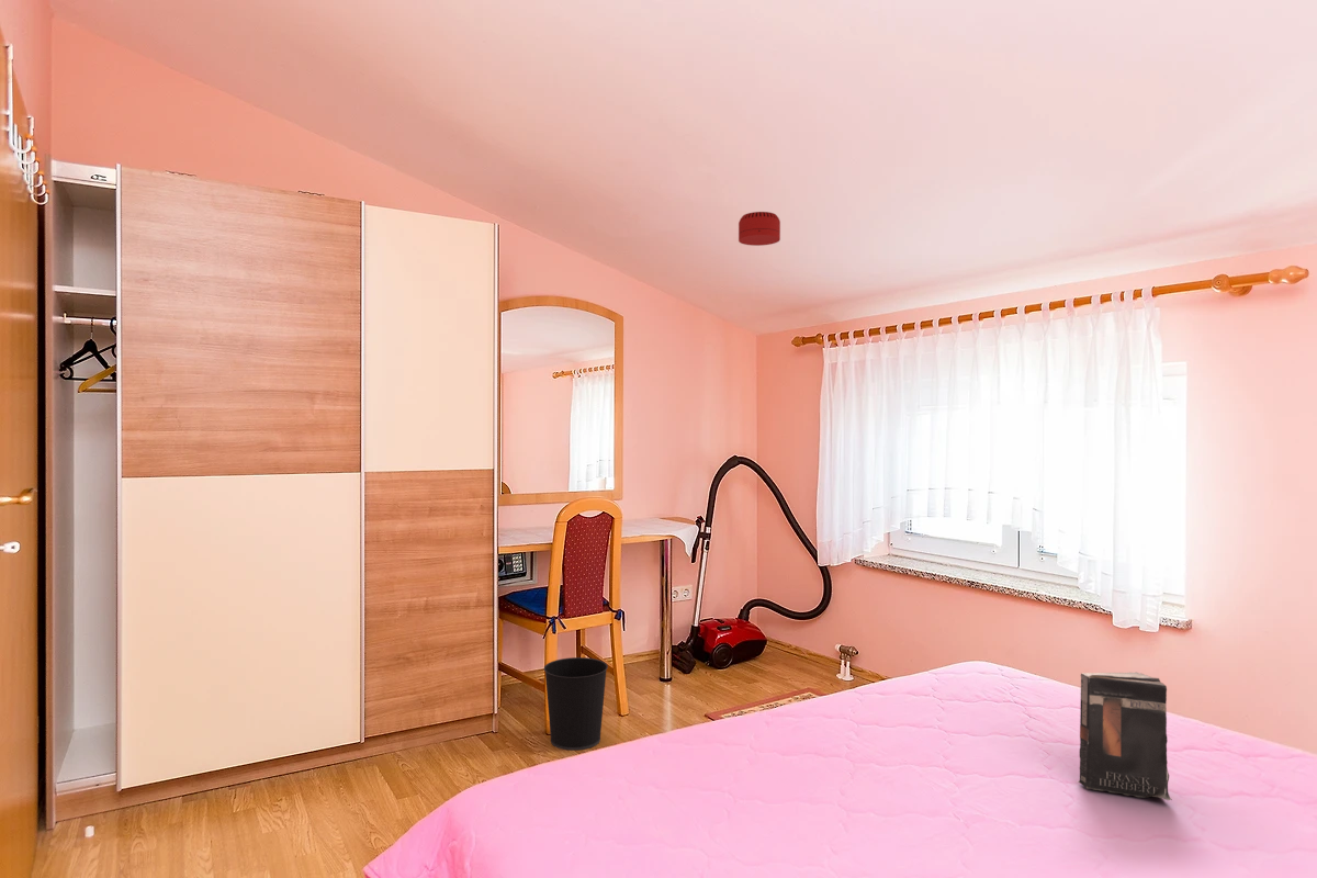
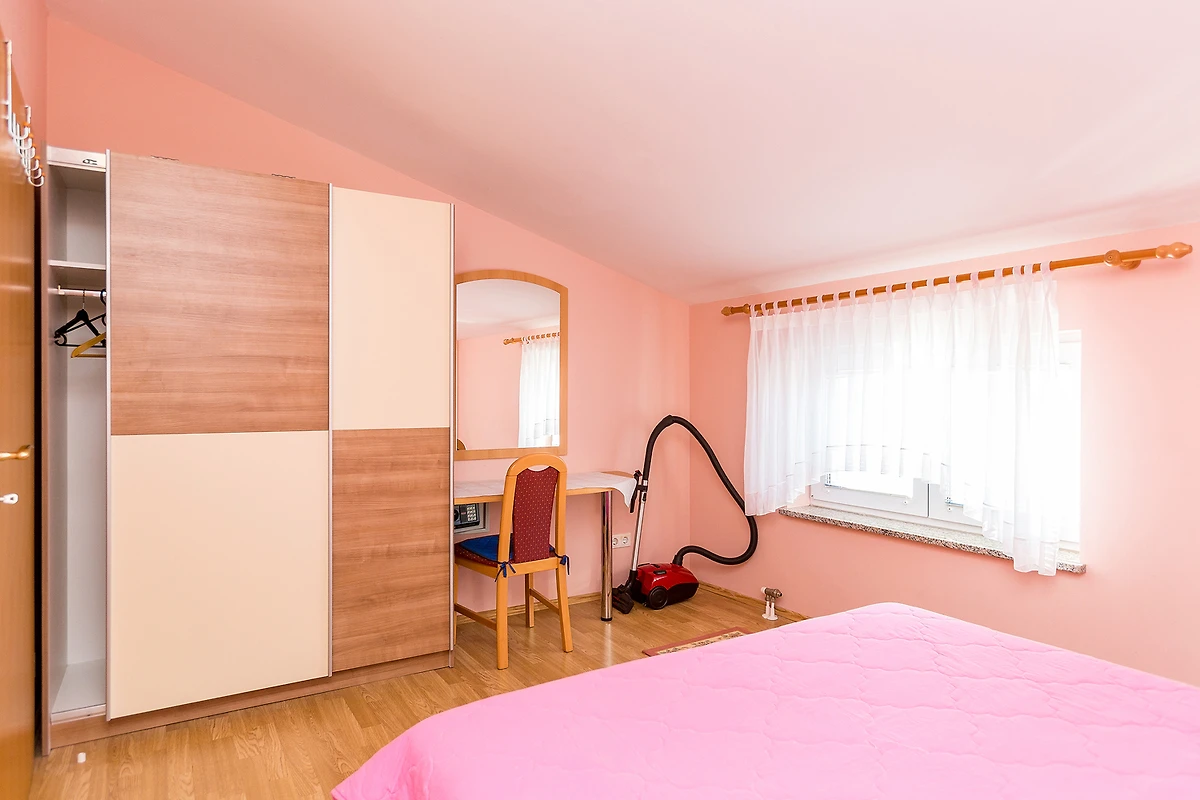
- book (1128, 732)
- wastebasket (575, 703)
- smoke detector (758, 227)
